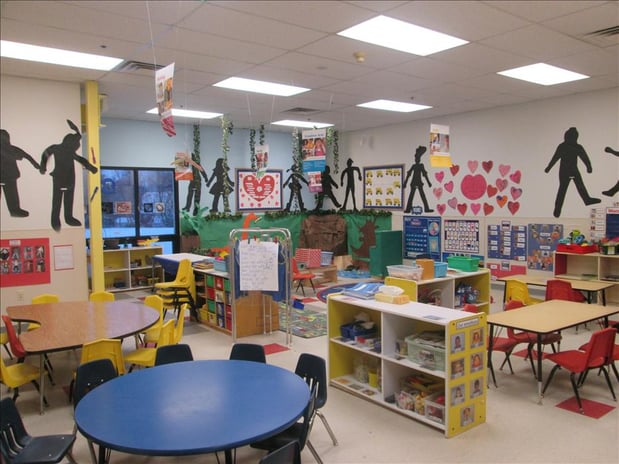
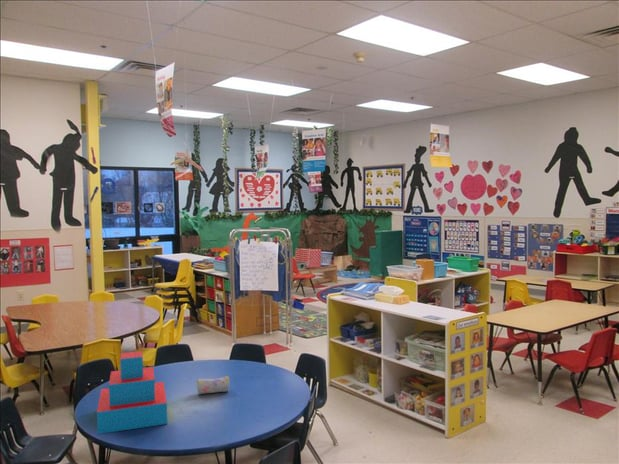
+ toy blocks (132, 385)
+ pencil case (213, 384)
